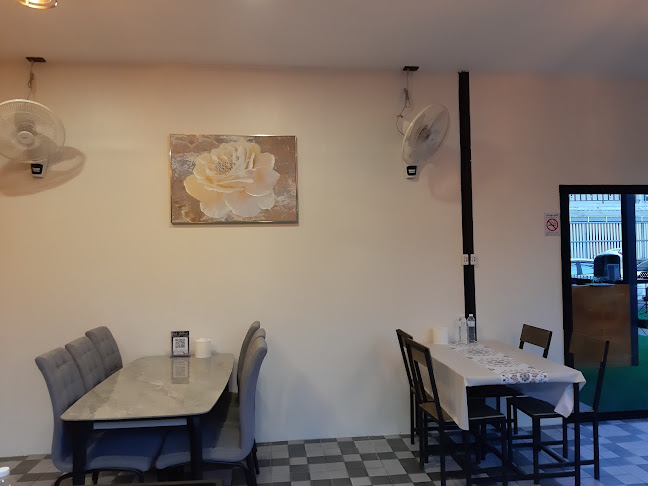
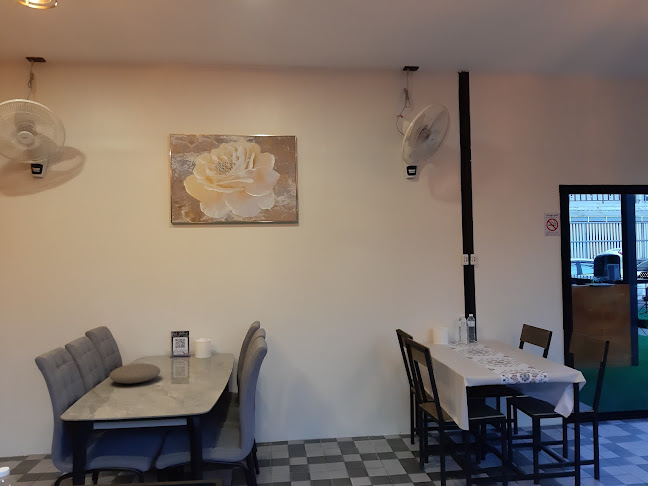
+ plate (135, 373)
